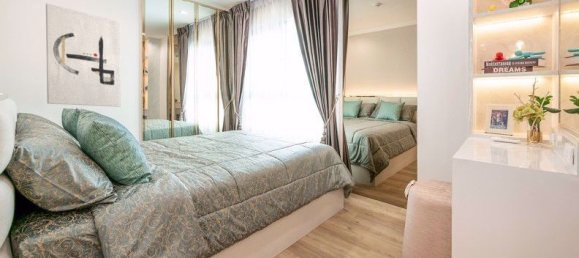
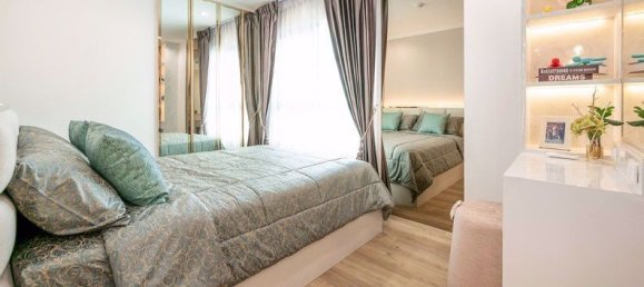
- wall art (86, 59)
